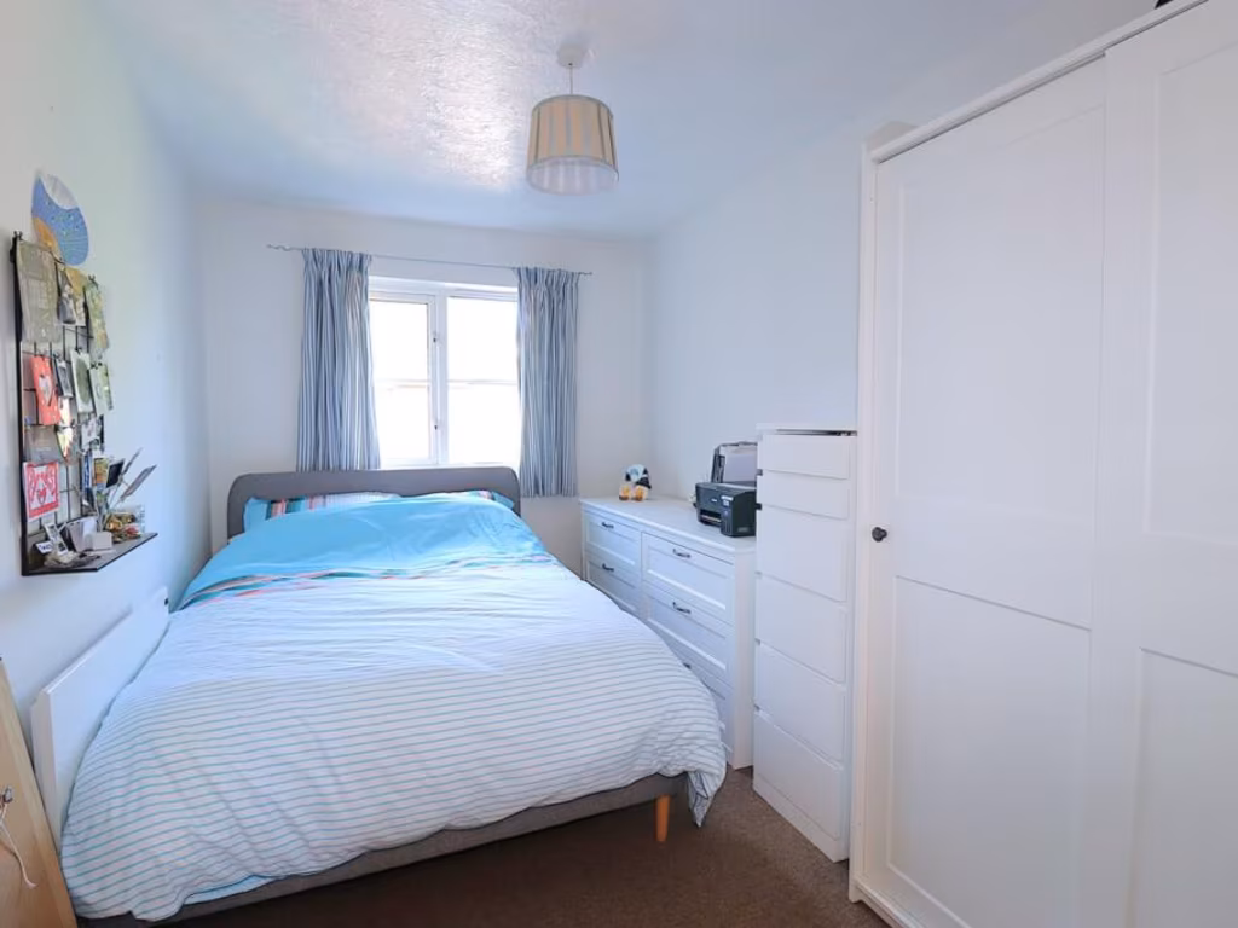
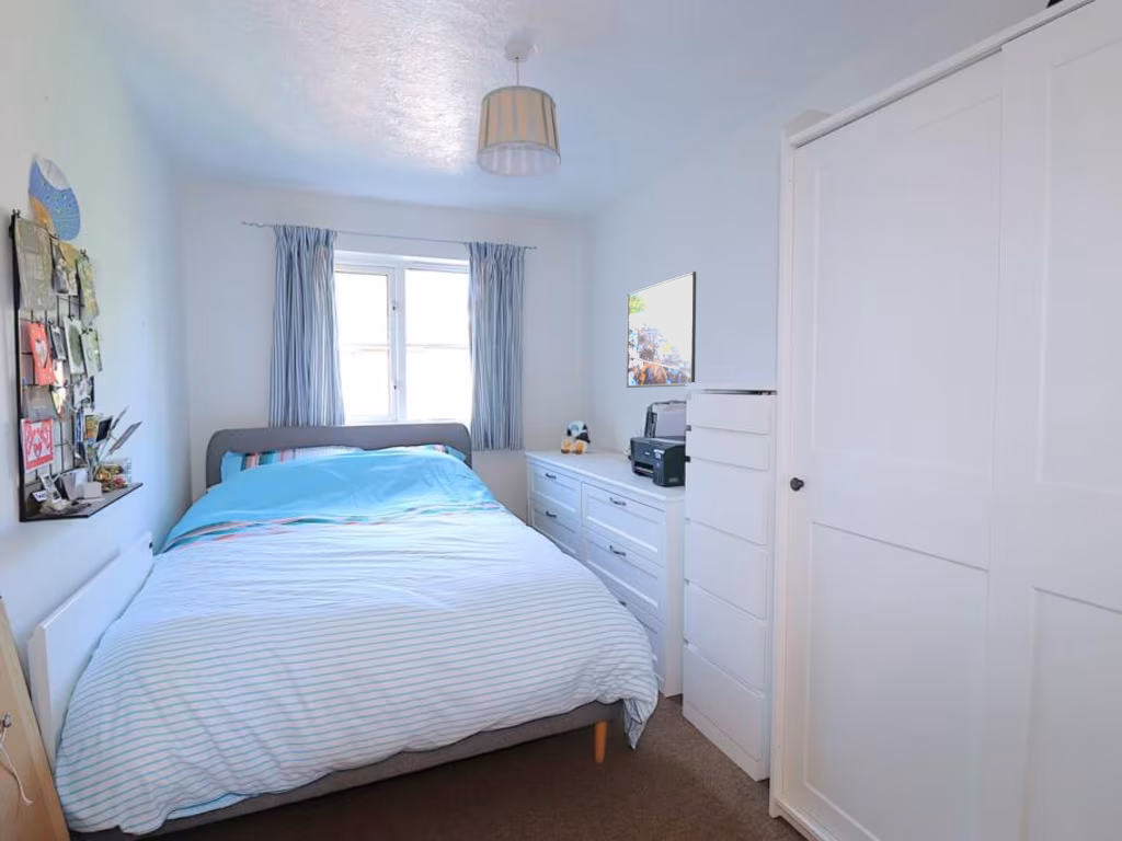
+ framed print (657, 335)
